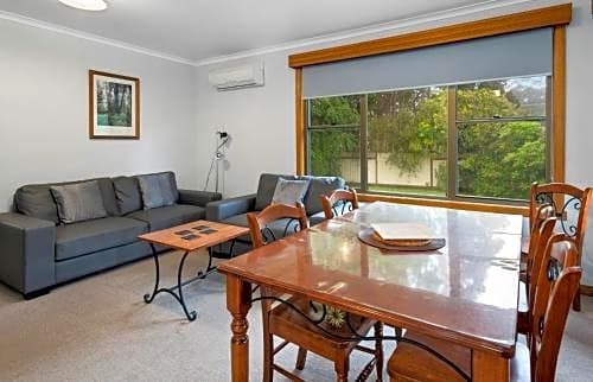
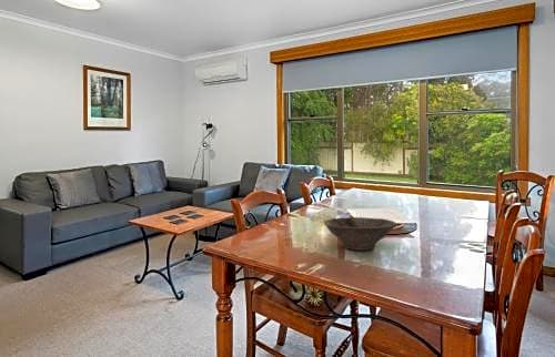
+ bowl (359, 233)
